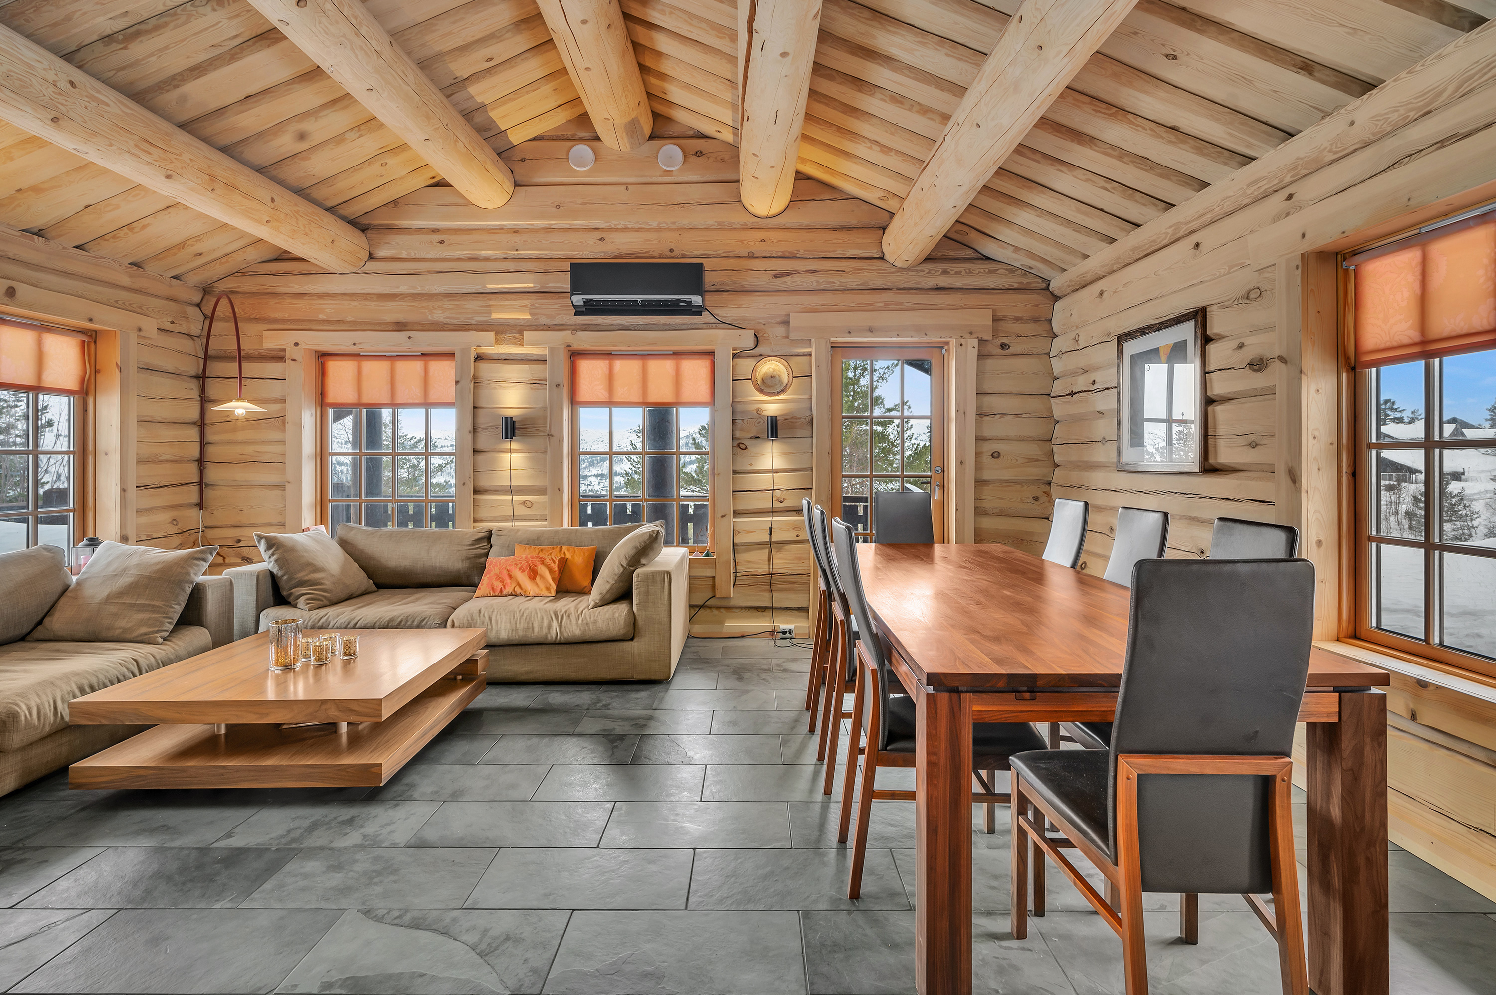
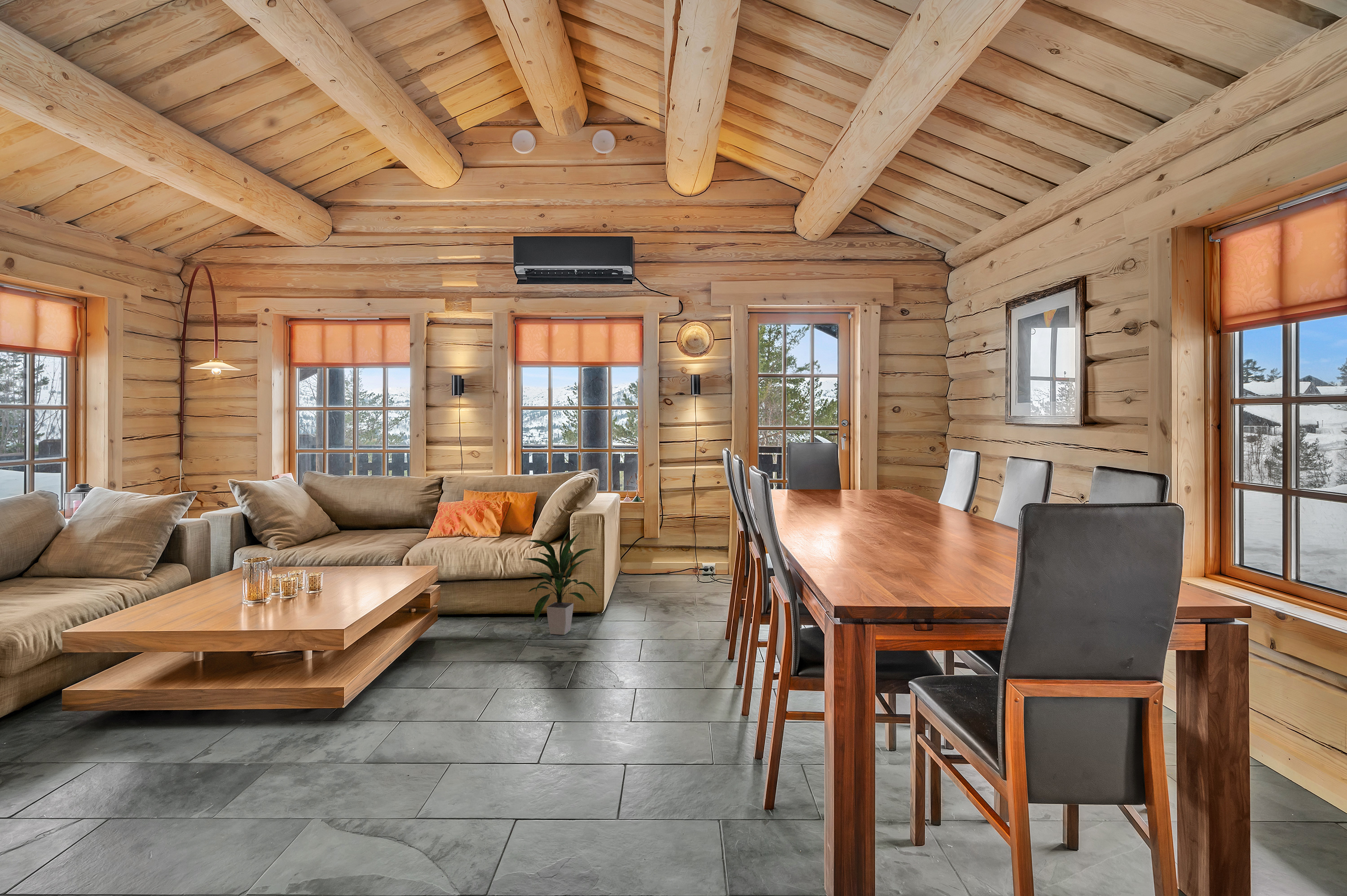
+ indoor plant (557, 581)
